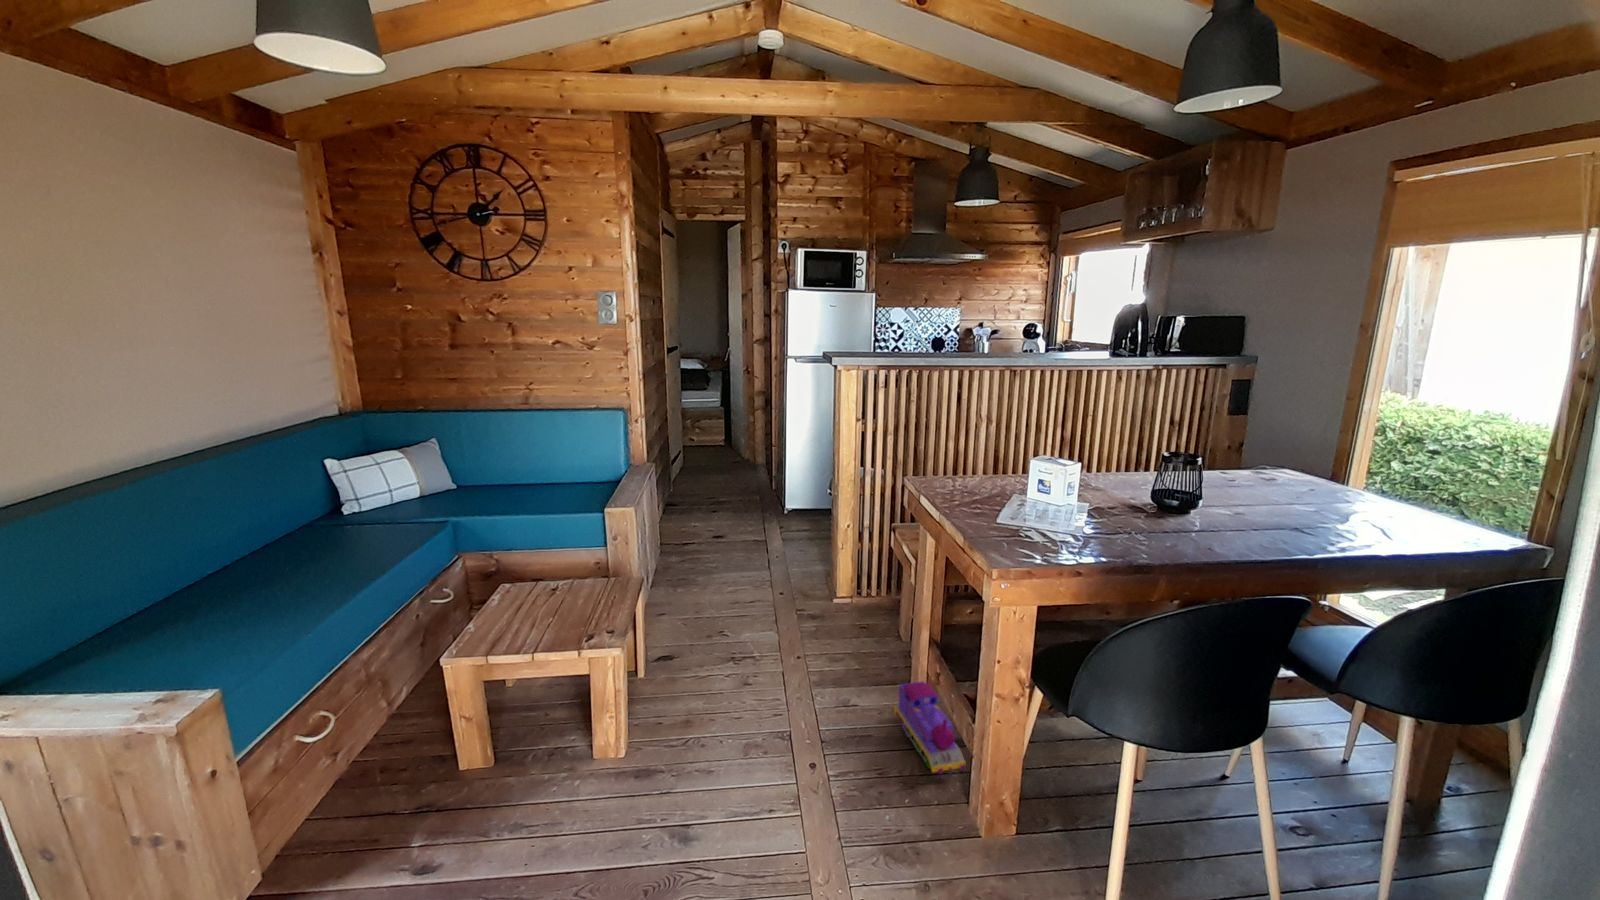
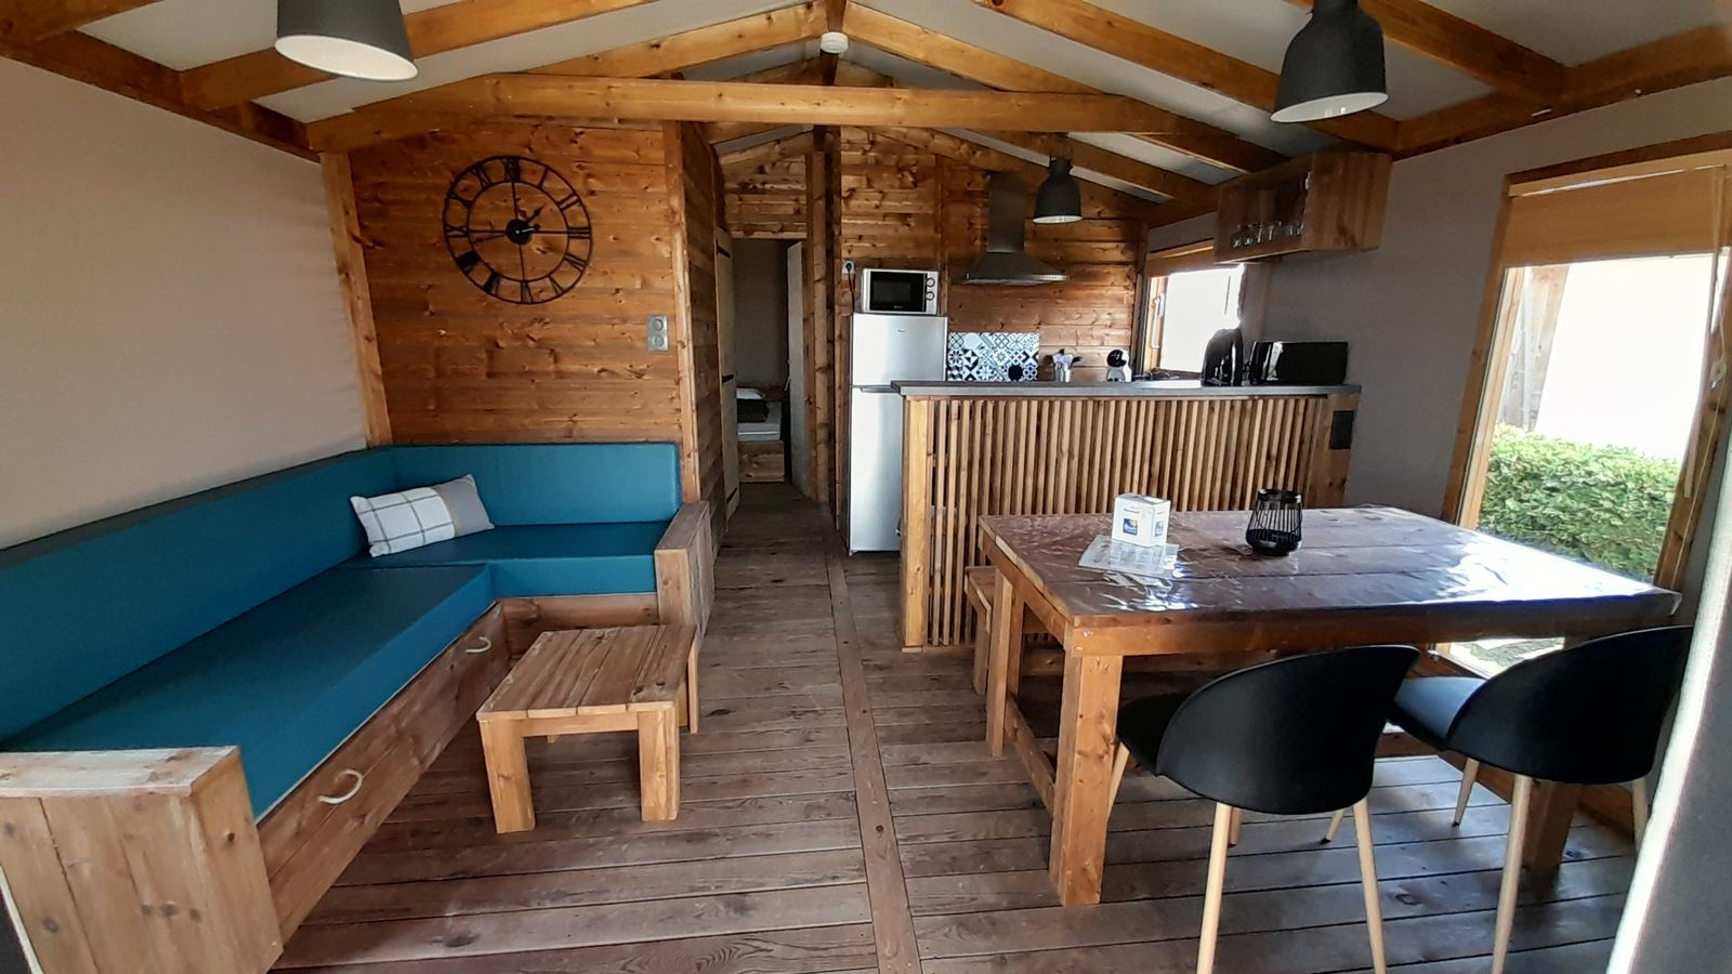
- toy train (927, 724)
